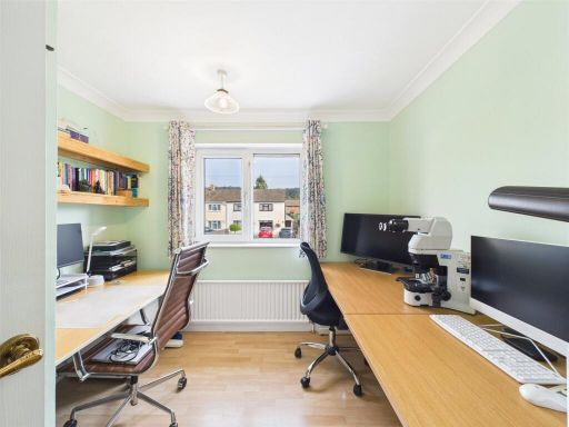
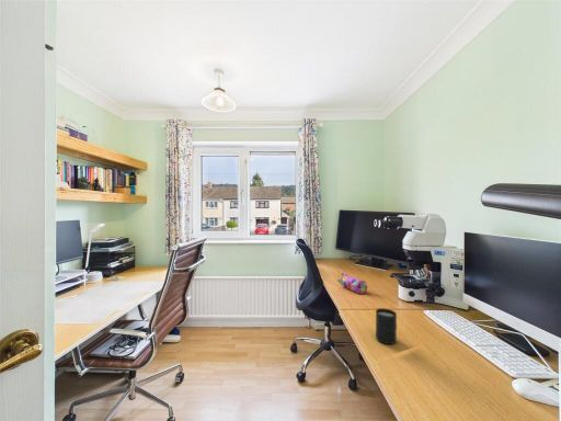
+ mug (383, 323)
+ pencil case (352, 283)
